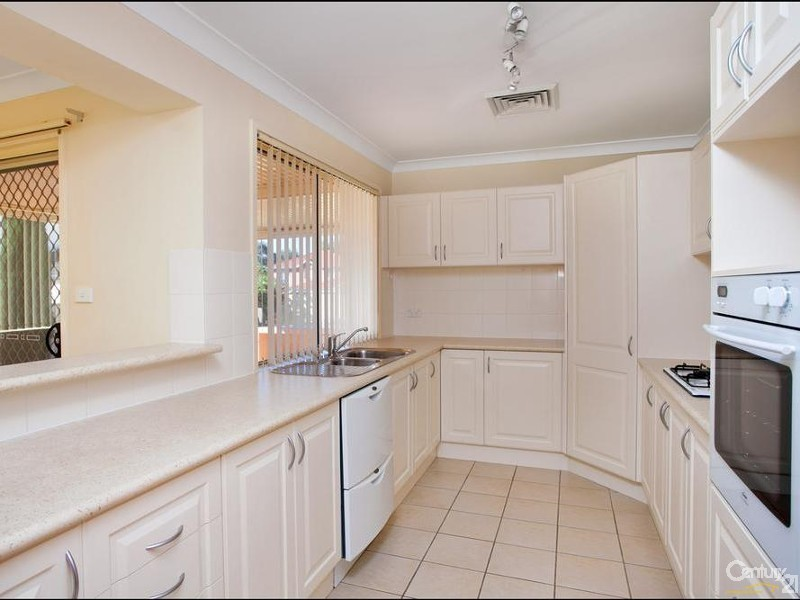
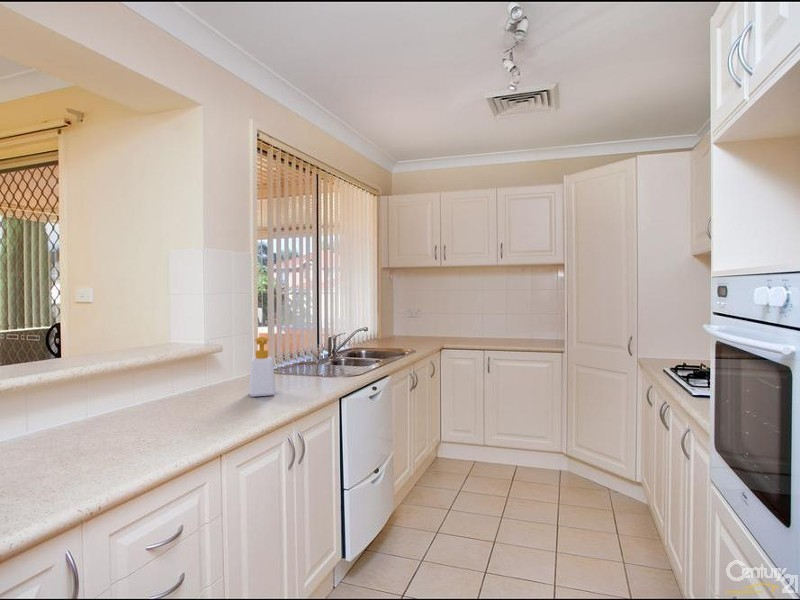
+ soap bottle (262, 366)
